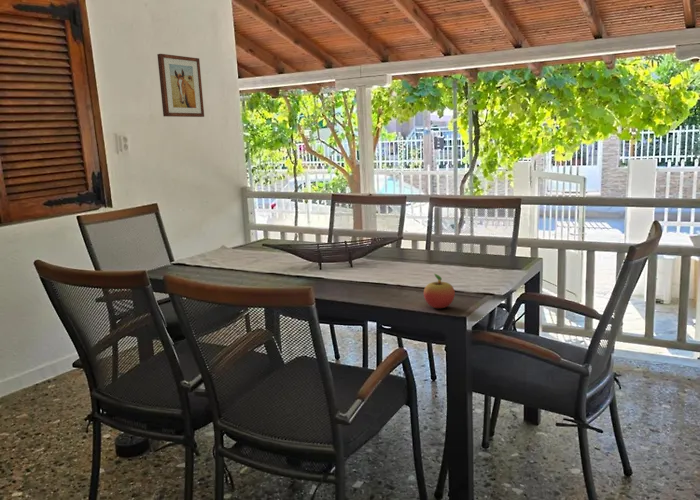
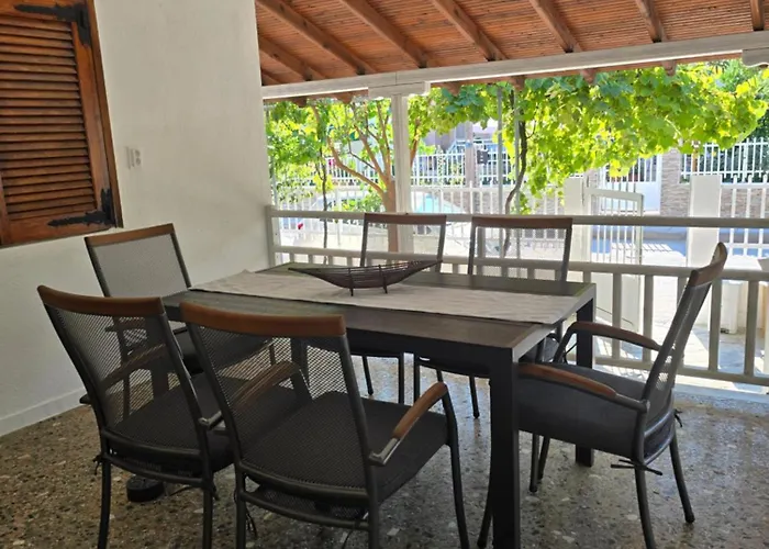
- wall art (181, 86)
- fruit (439, 291)
